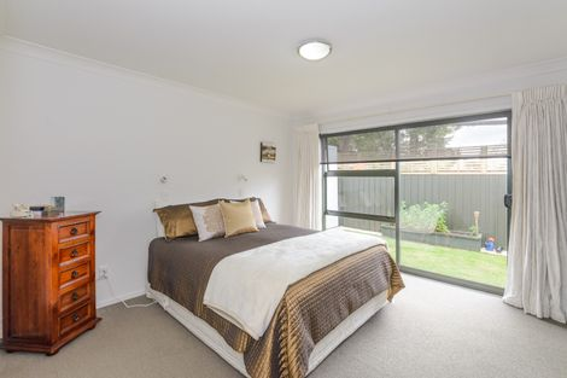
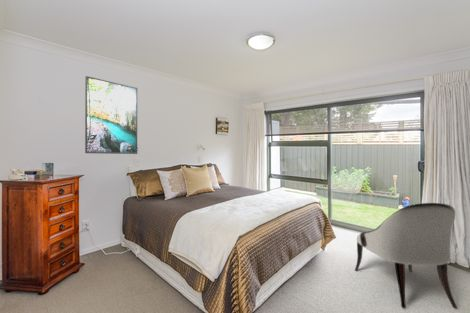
+ armchair (404, 242)
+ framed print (113, 118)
